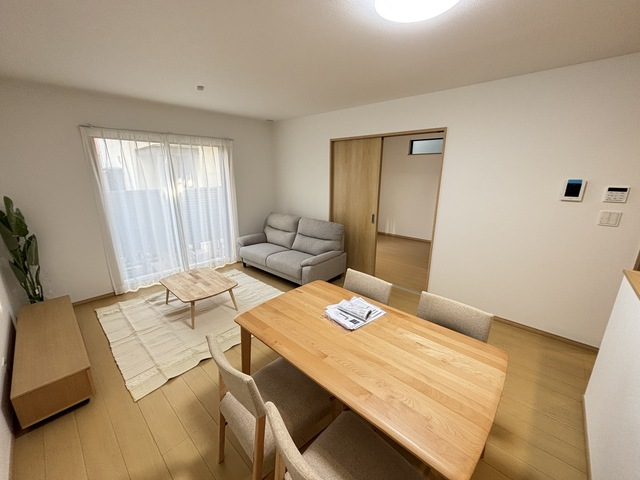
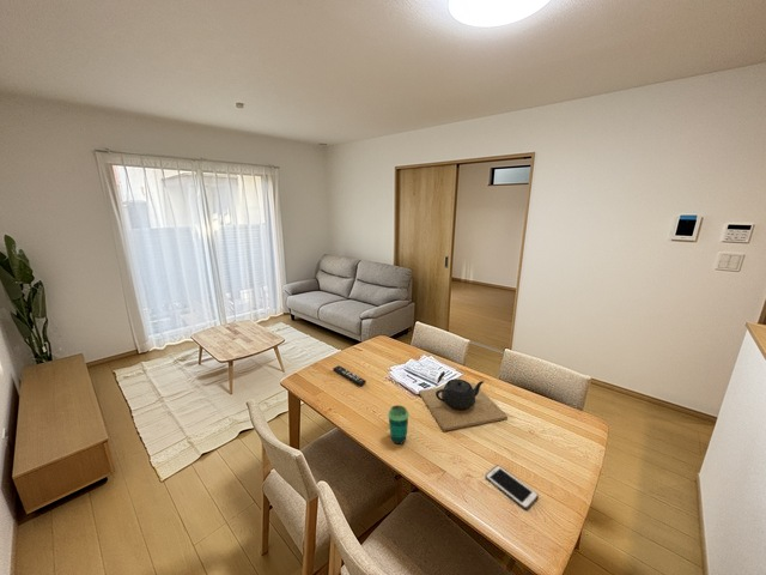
+ cell phone (510, 485)
+ cup (397, 423)
+ teapot (461, 392)
+ remote control (348, 375)
